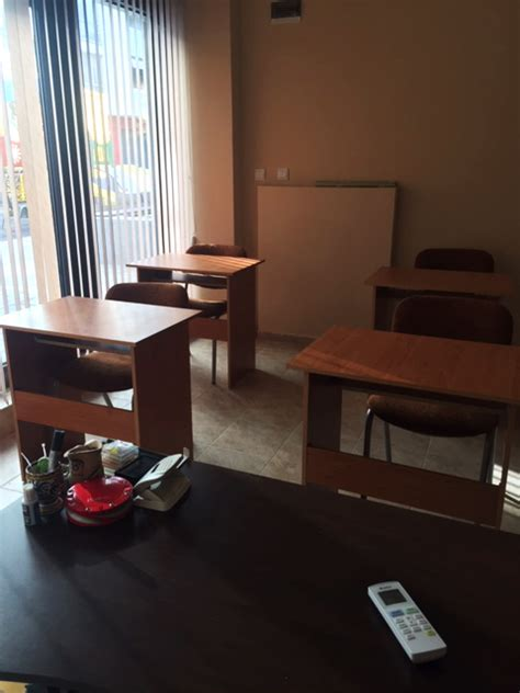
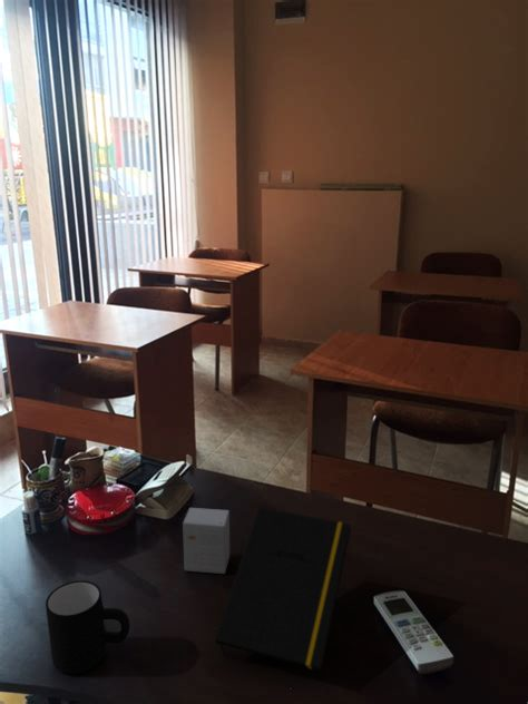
+ notepad (286, 588)
+ mug (89, 626)
+ small box (206, 539)
